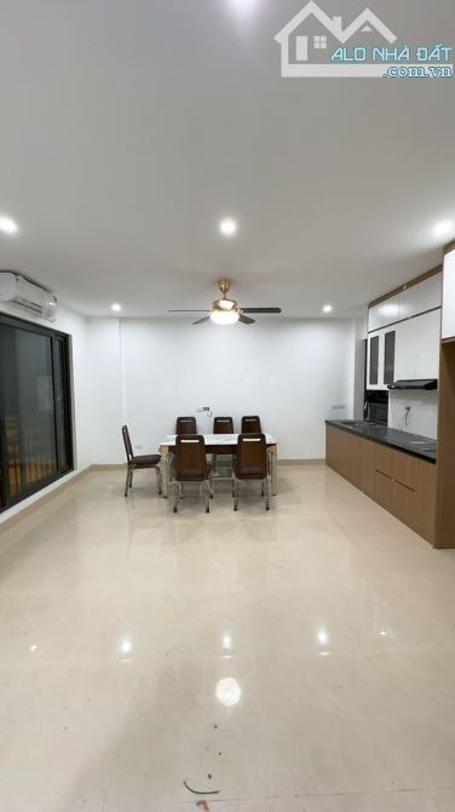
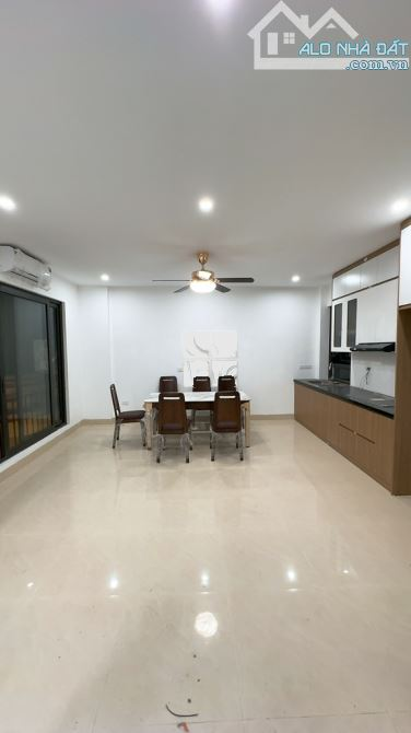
+ wall art (211, 358)
